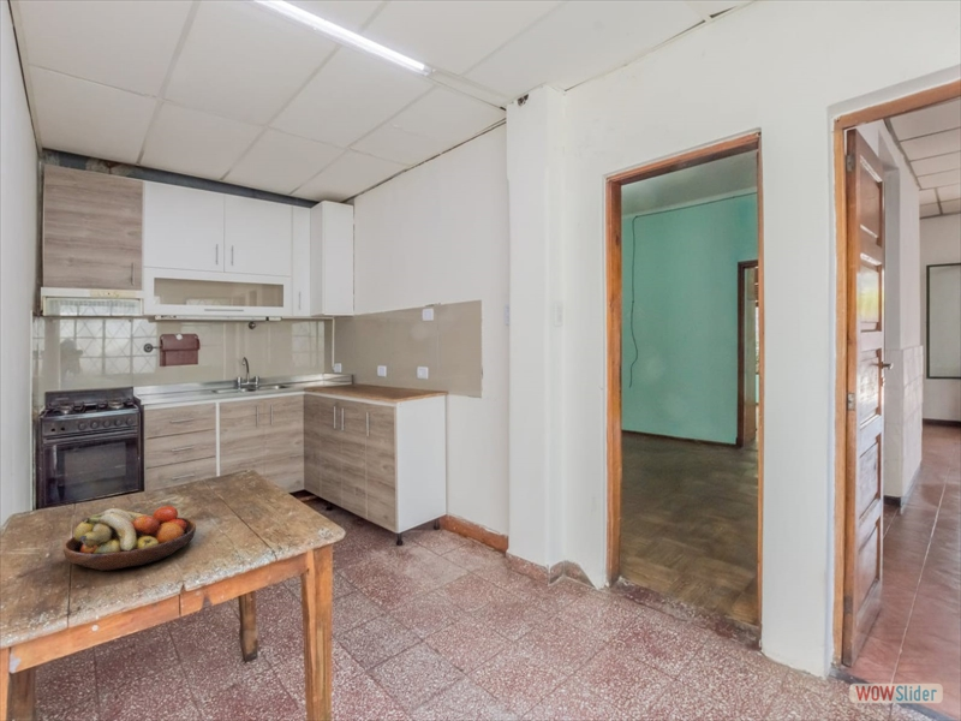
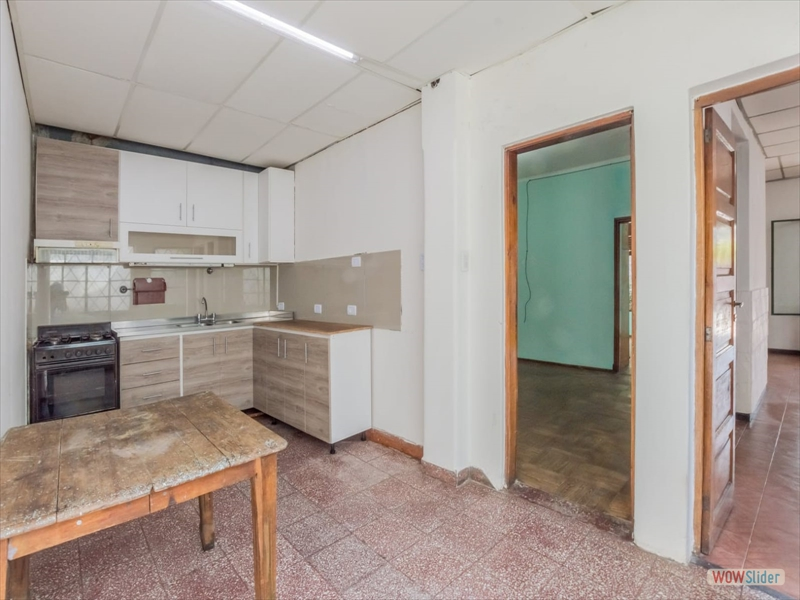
- fruit bowl (133, 530)
